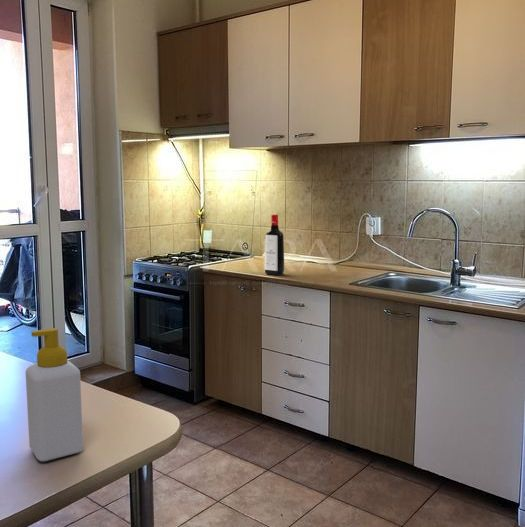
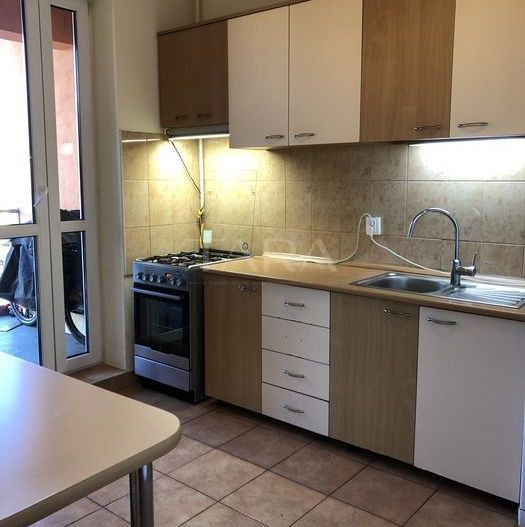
- liquor bottle (274, 244)
- soap bottle (53, 390)
